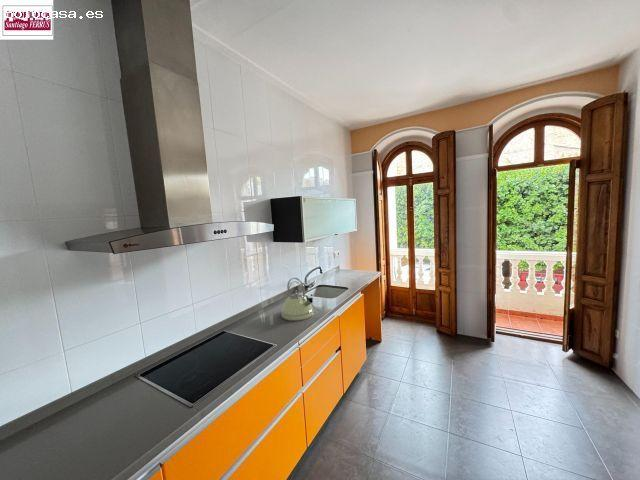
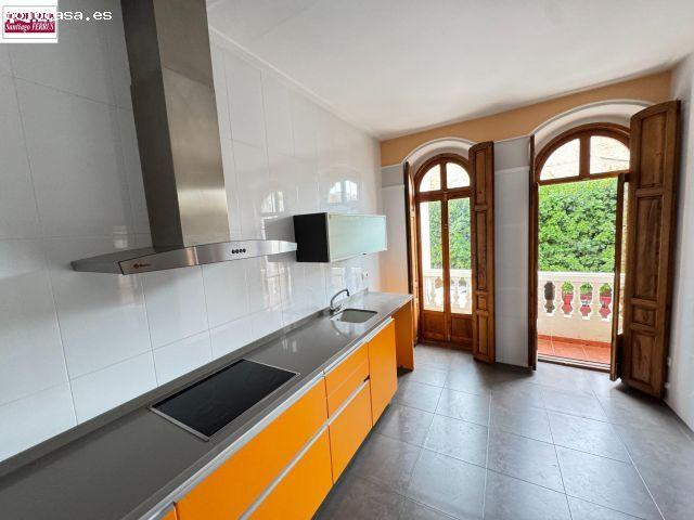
- kettle (298, 296)
